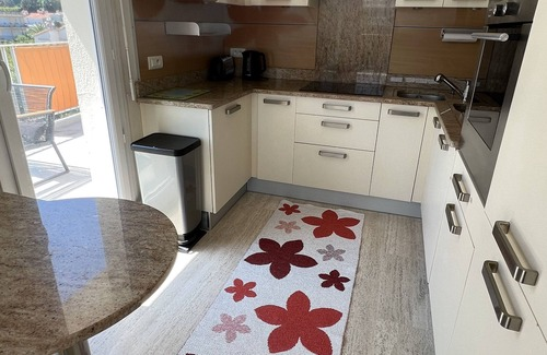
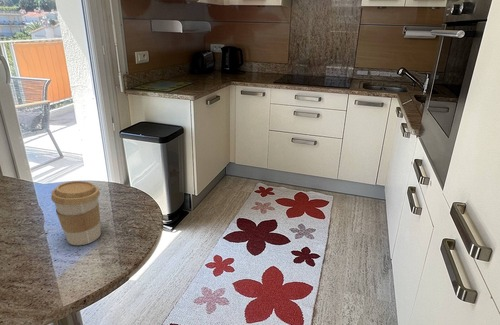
+ coffee cup (79, 211)
